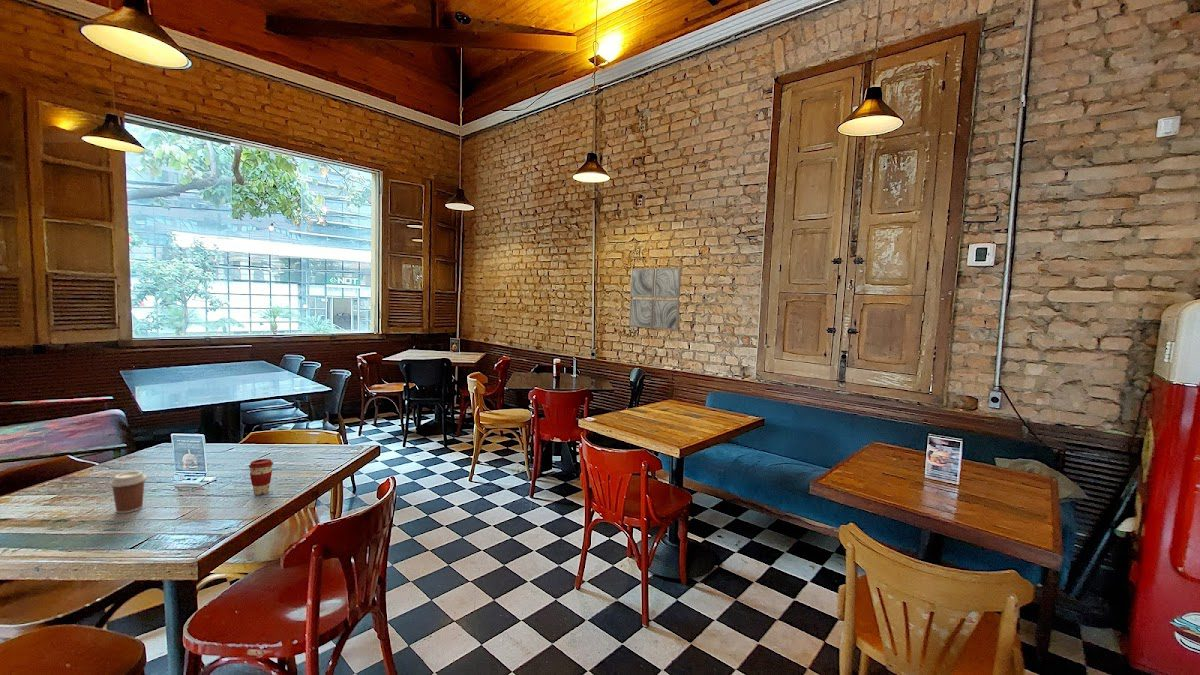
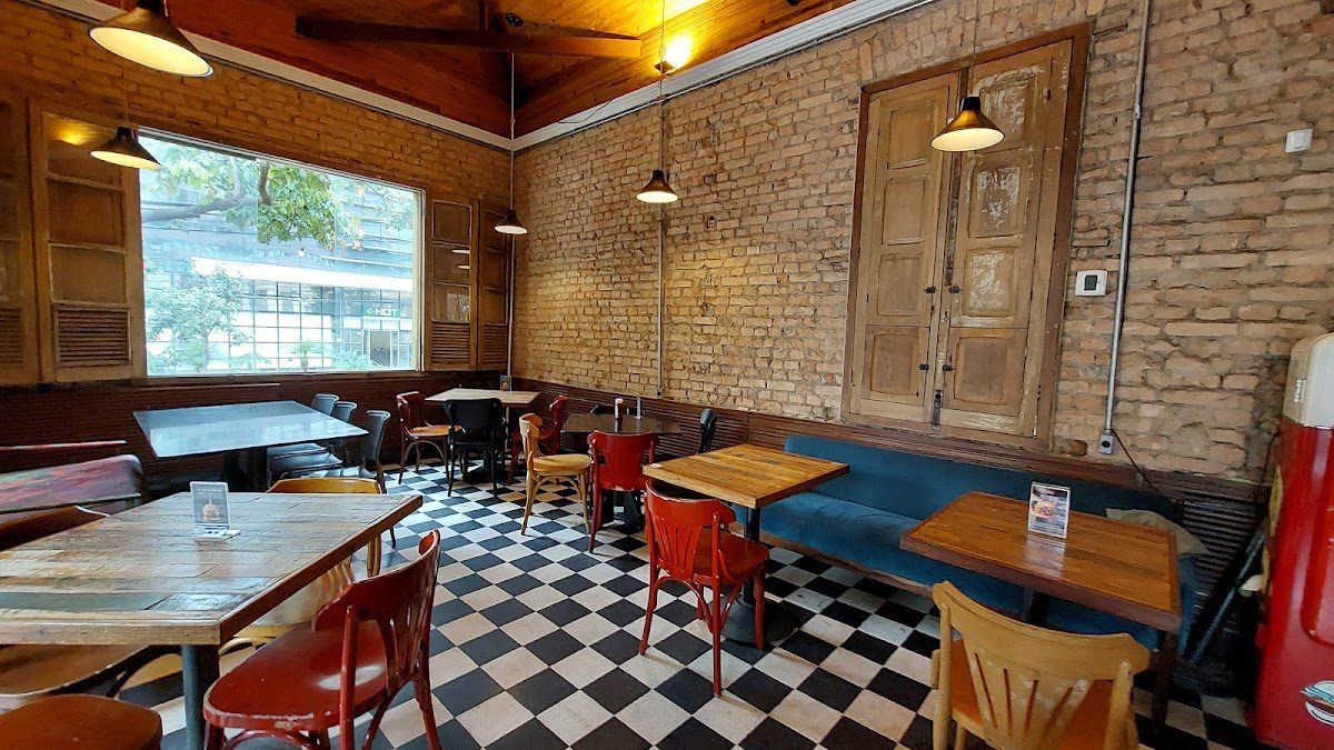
- wall art (653, 297)
- coffee cup (128, 491)
- coffee cup (261, 476)
